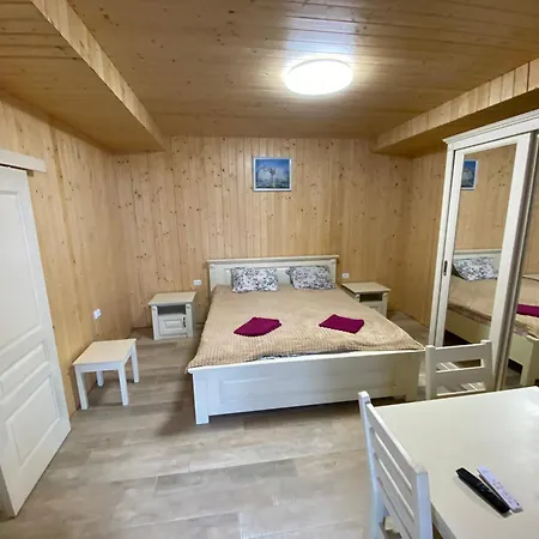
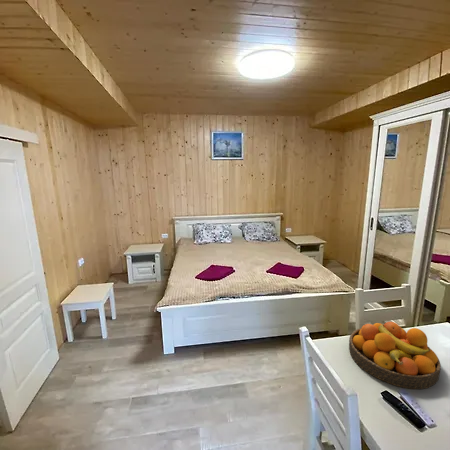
+ fruit bowl (392, 343)
